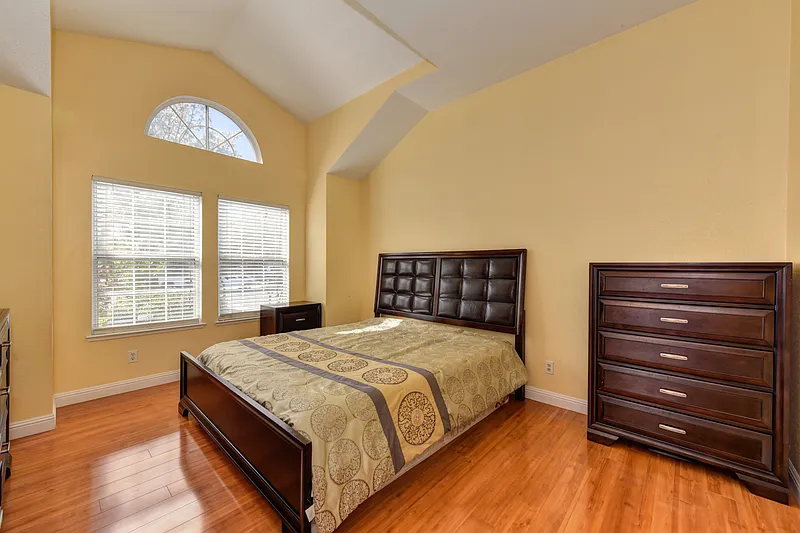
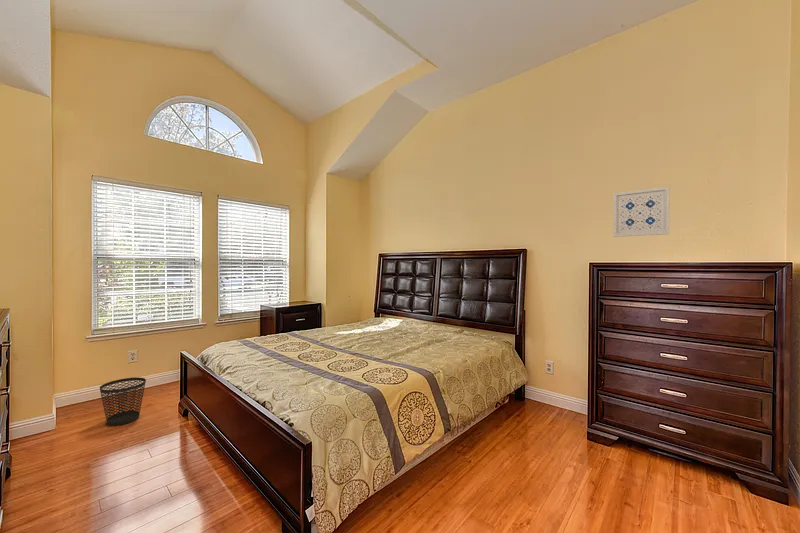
+ wastebasket (123, 402)
+ wall art (640, 212)
